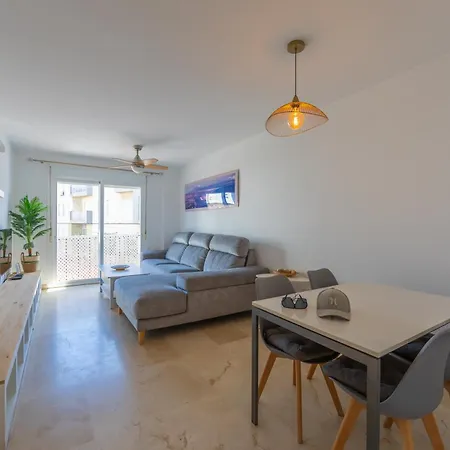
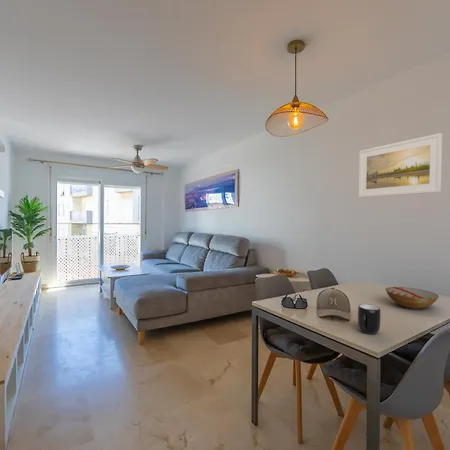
+ mug (367, 319)
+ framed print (395, 169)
+ bowl (410, 299)
